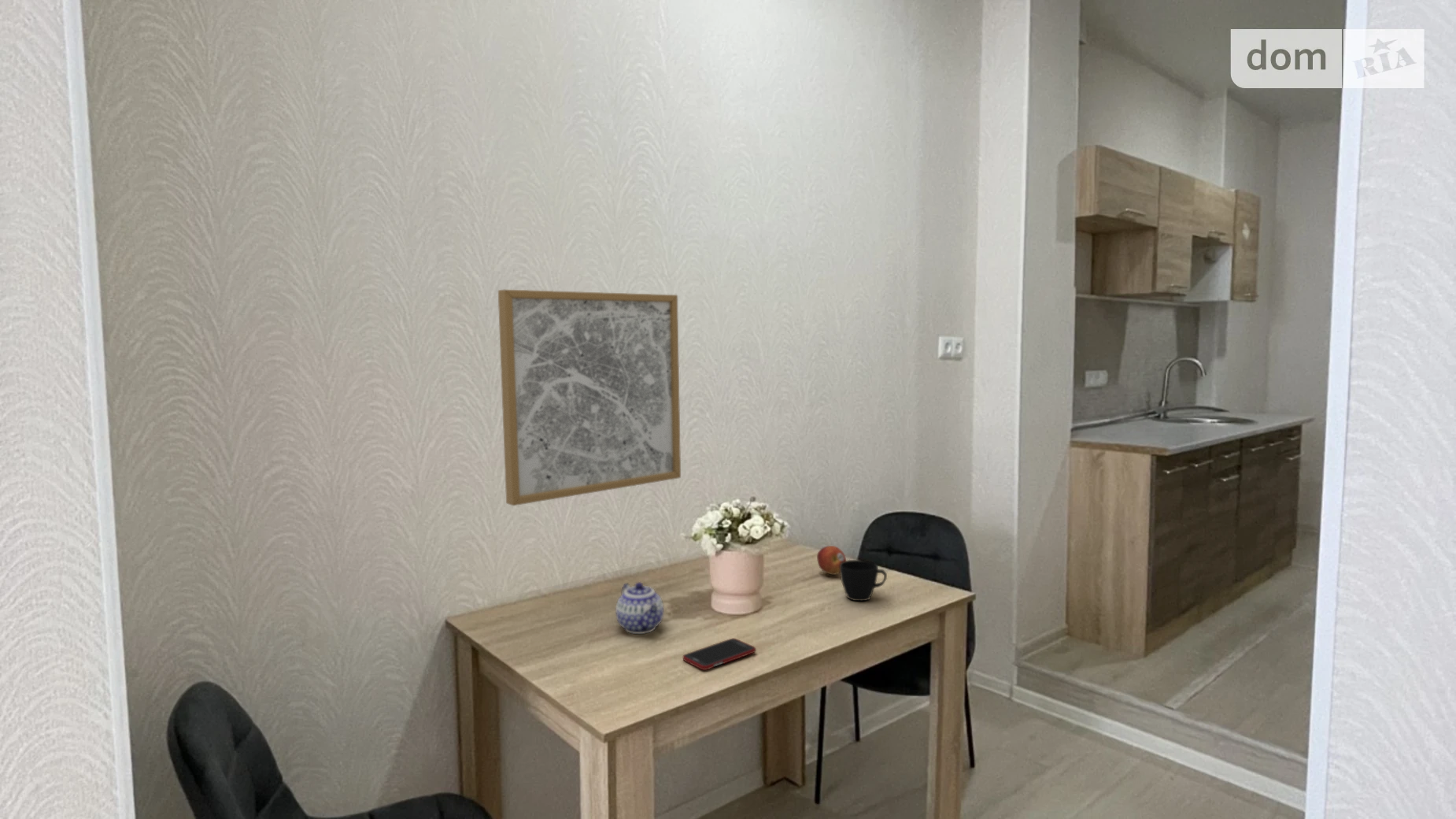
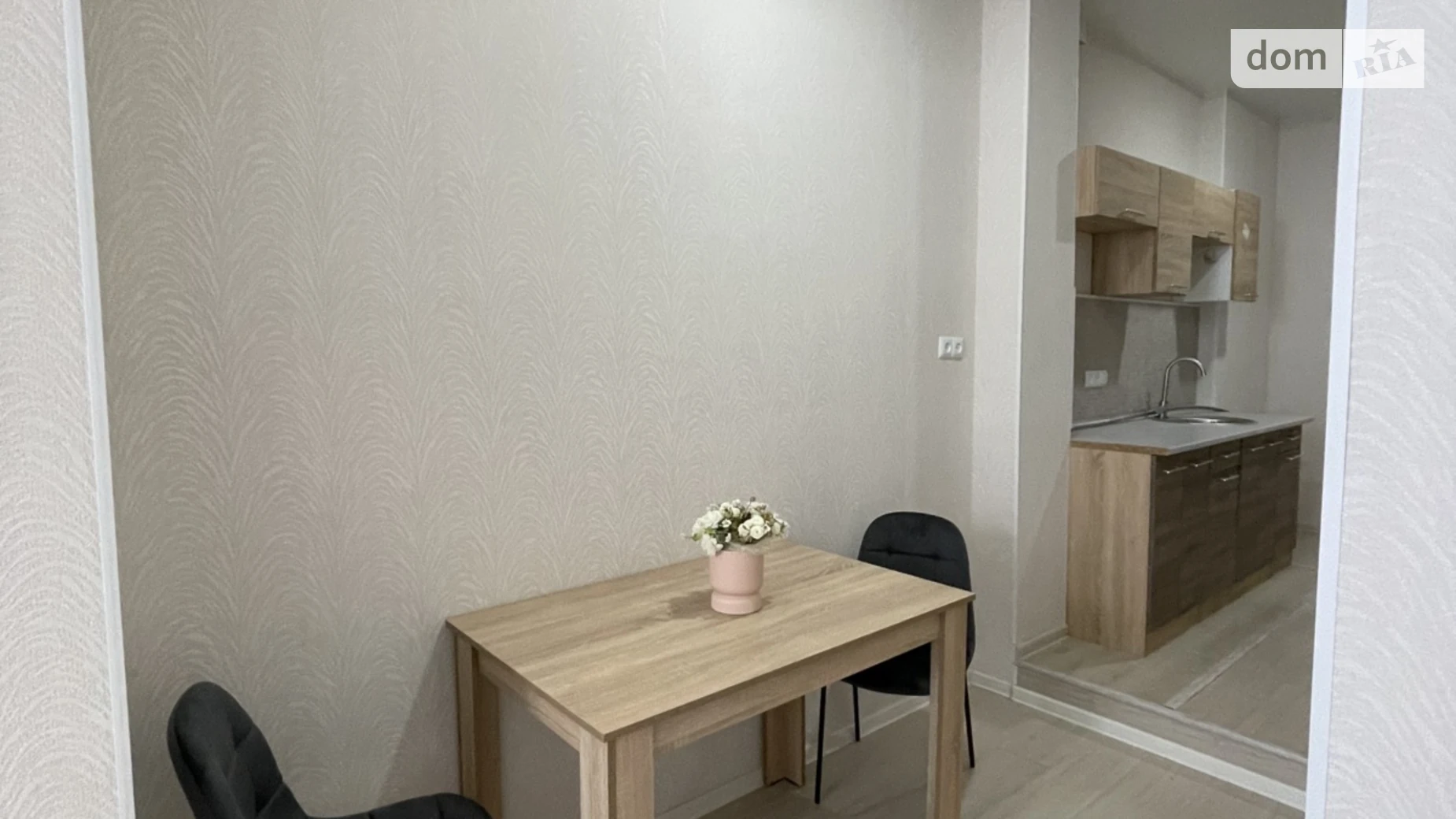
- wall art (597, 392)
- cell phone (719, 654)
- cup (860, 581)
- fruit (832, 560)
- teapot (639, 605)
